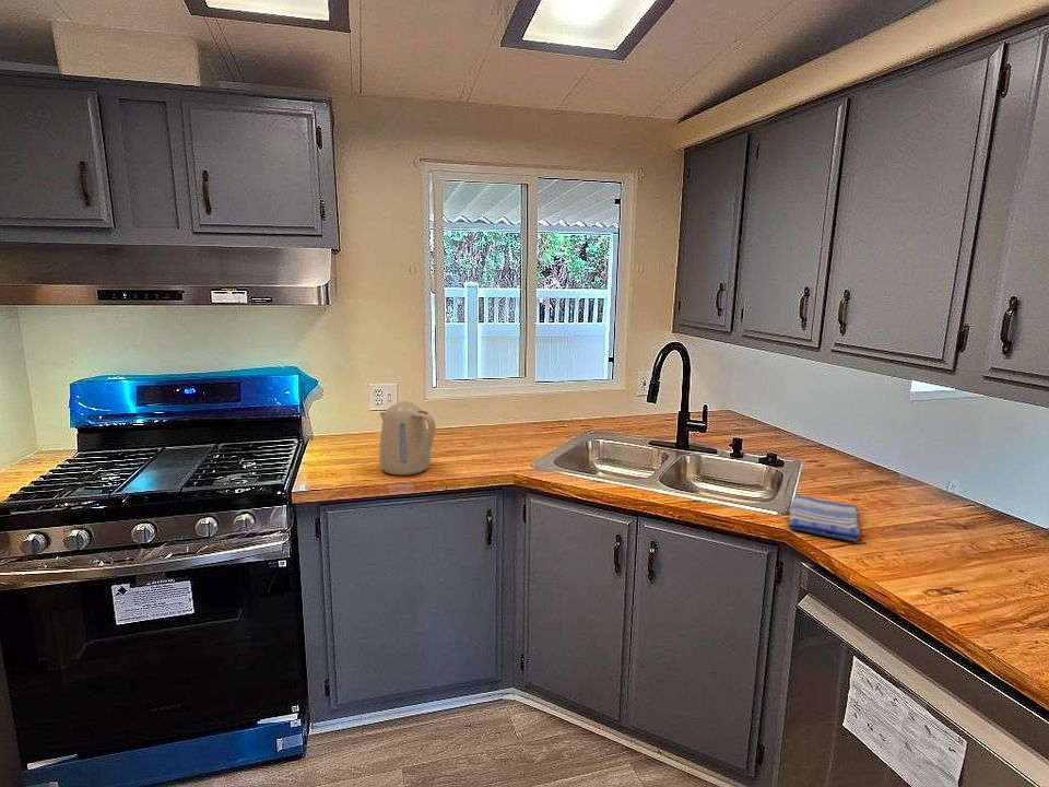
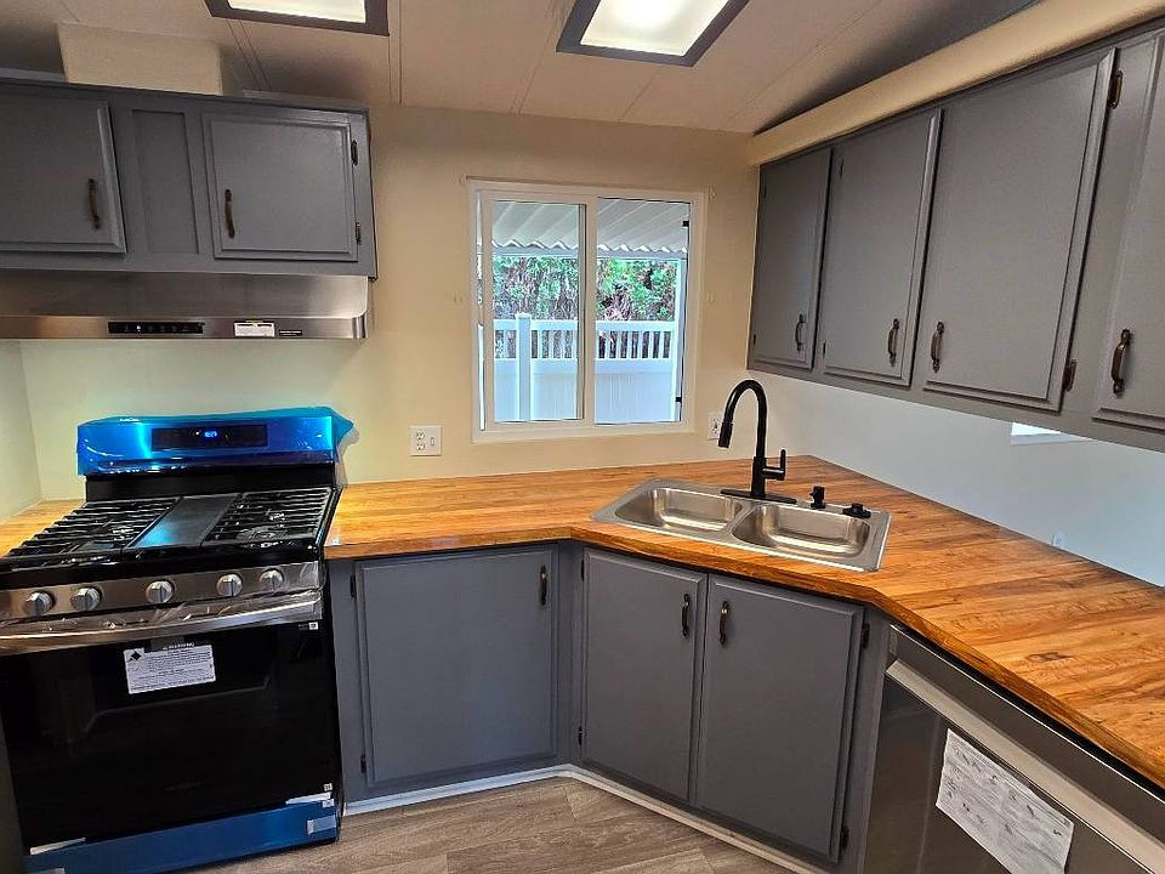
- kettle (406, 435)
- dish towel (824, 516)
